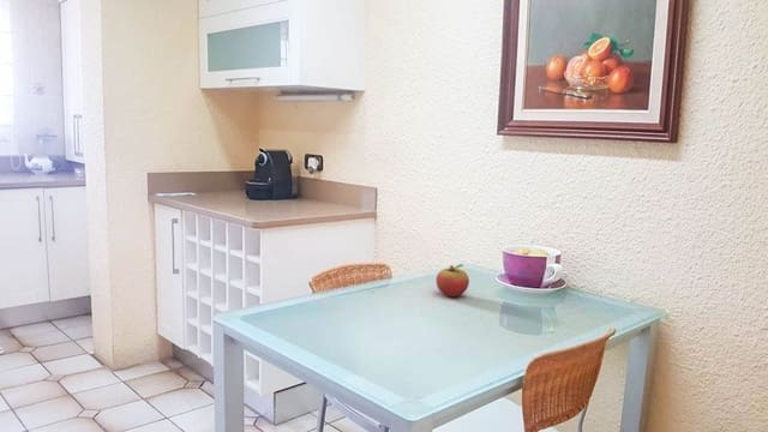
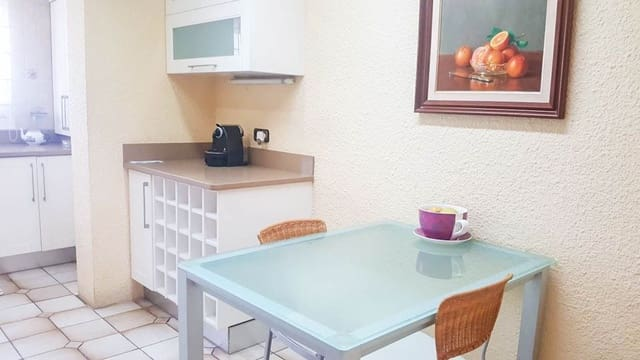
- fruit (452, 278)
